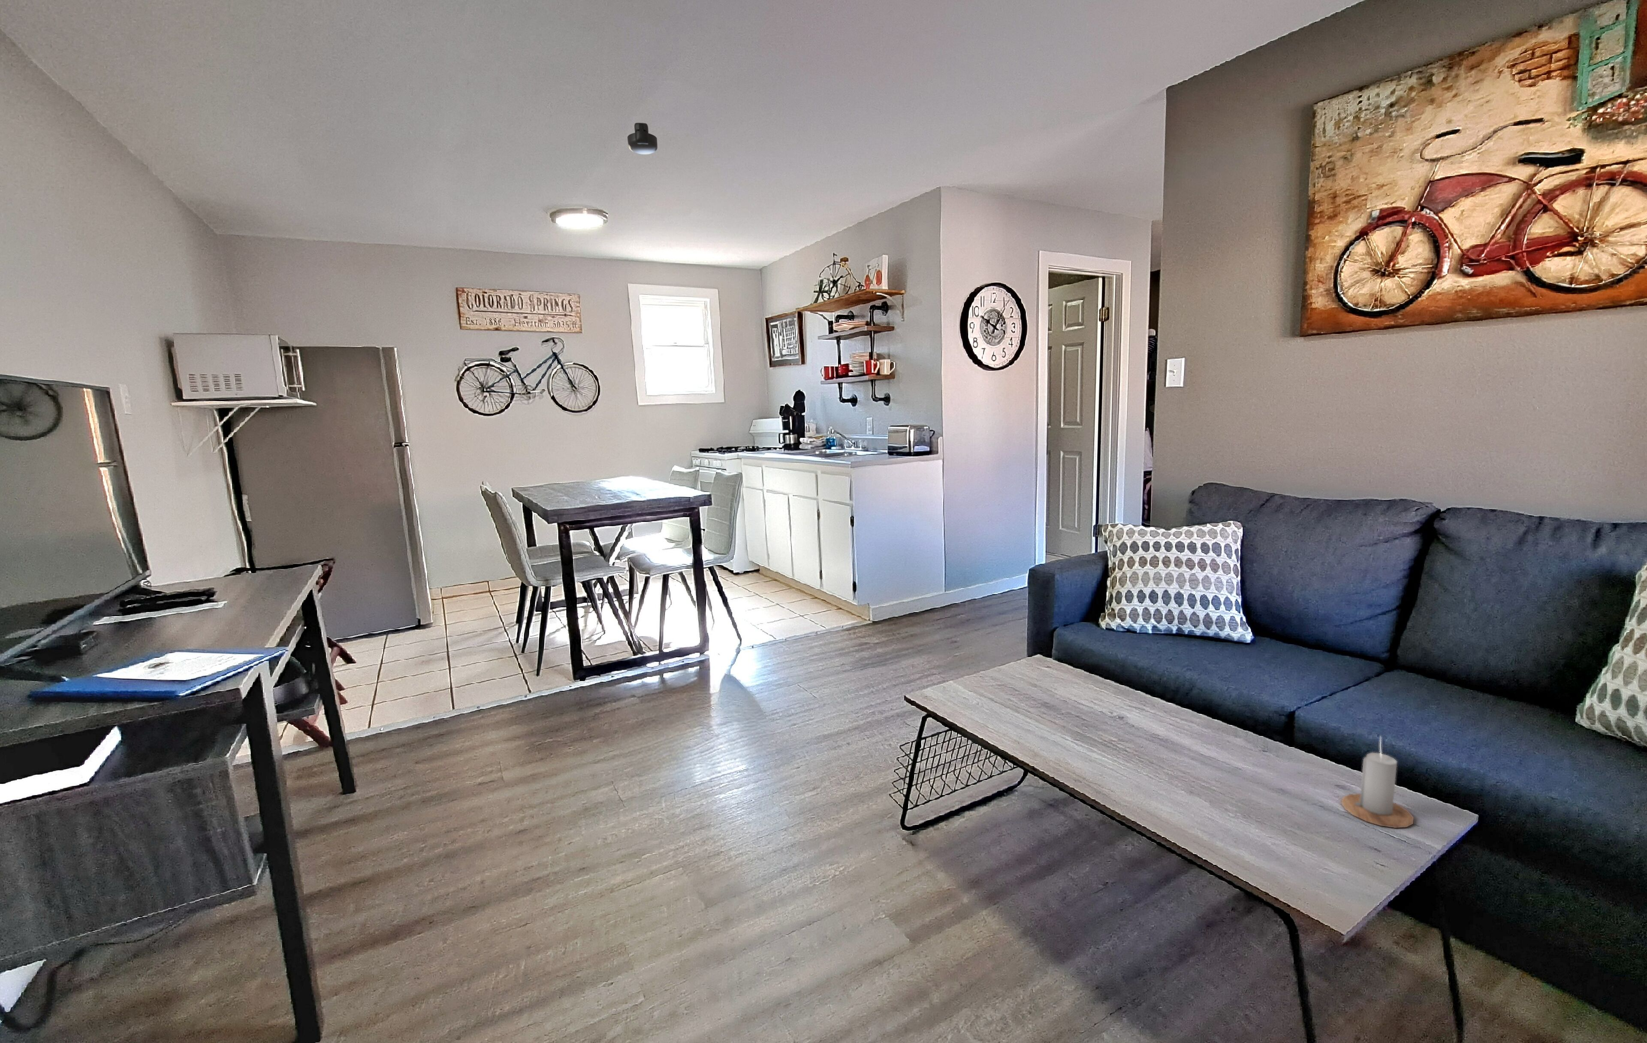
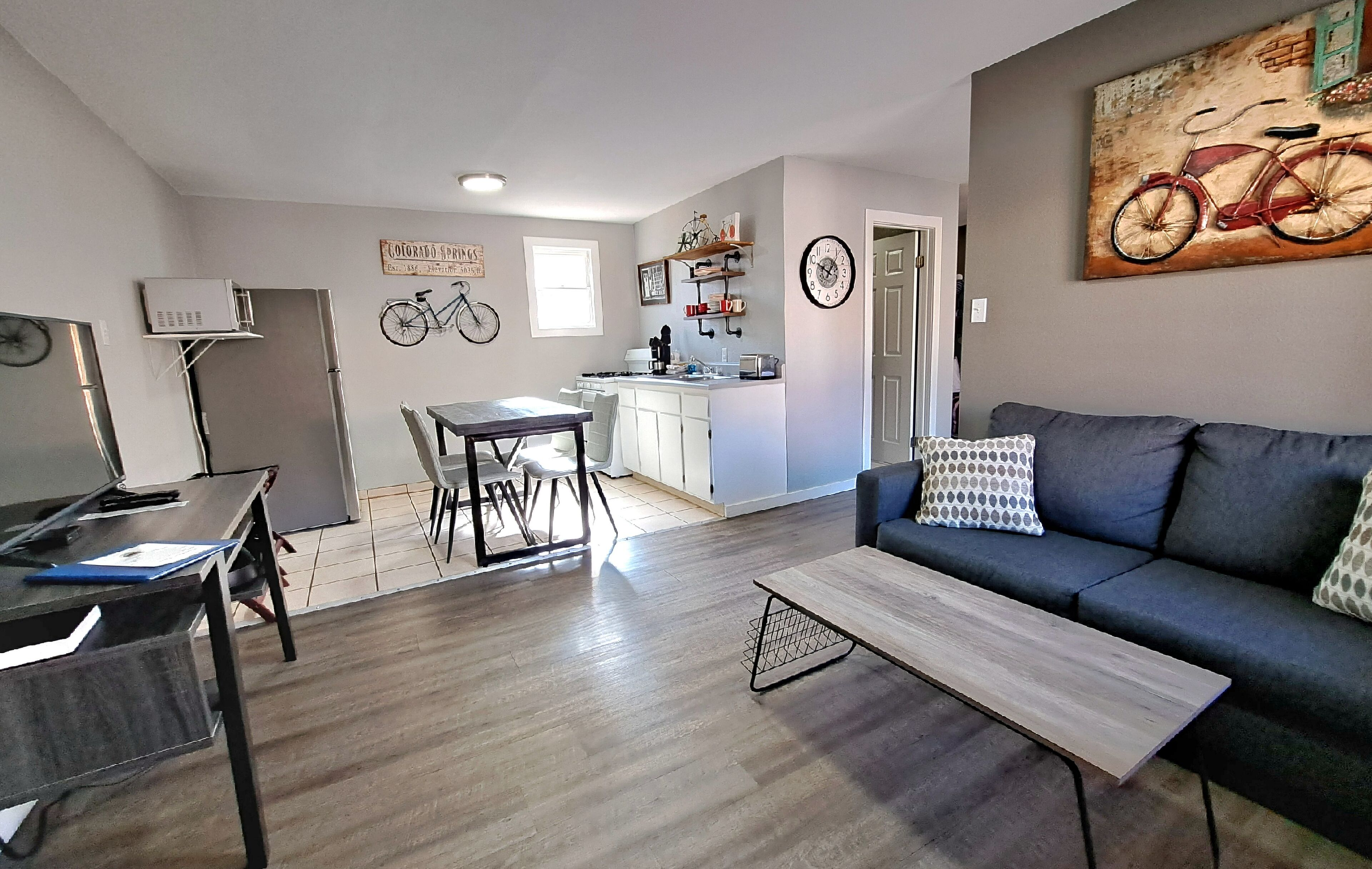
- candle (1379, 774)
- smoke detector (642, 137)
